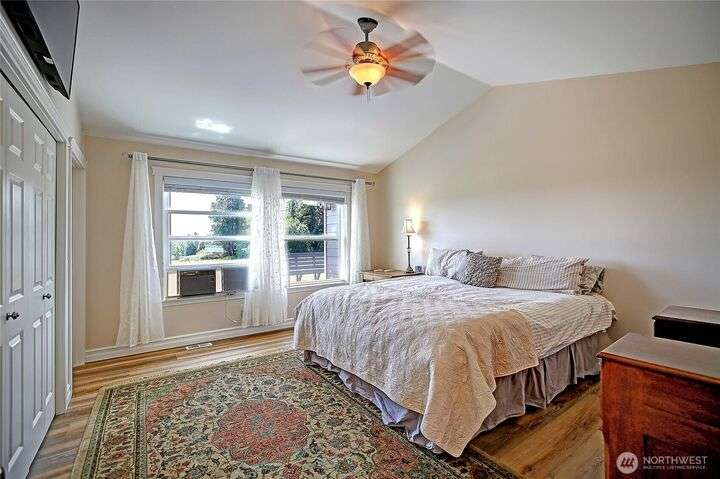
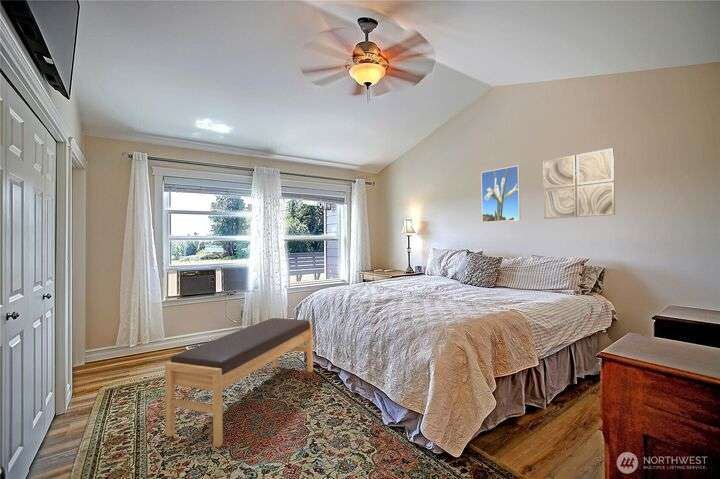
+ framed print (500, 195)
+ wall art (575, 185)
+ bench (253, 366)
